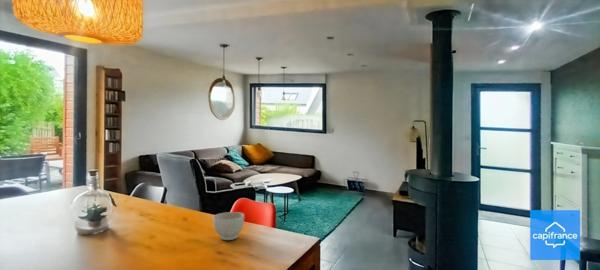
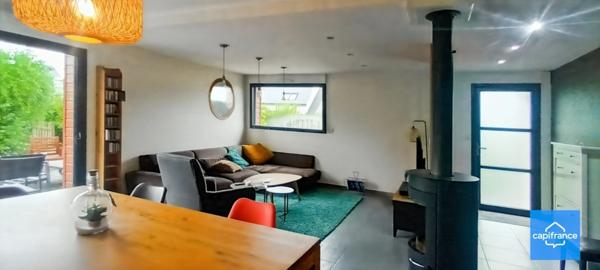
- bowl (228, 226)
